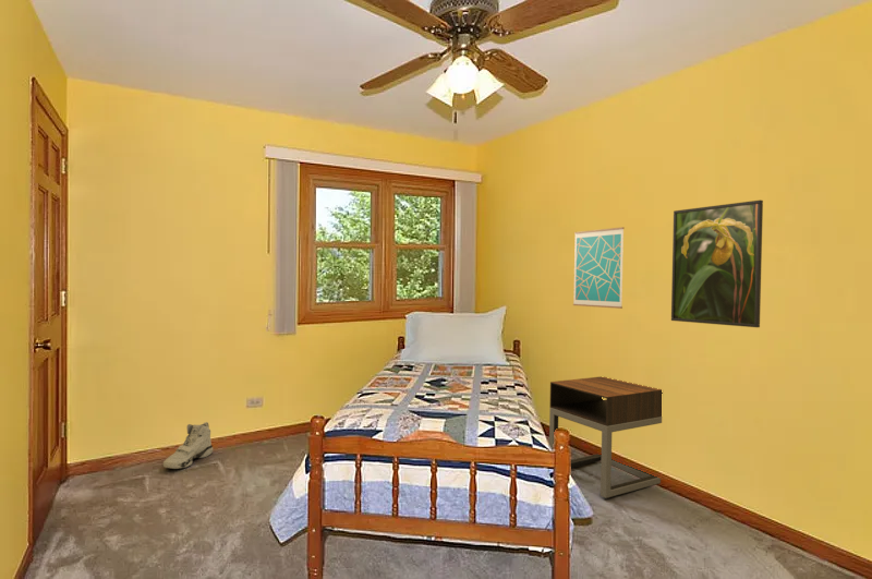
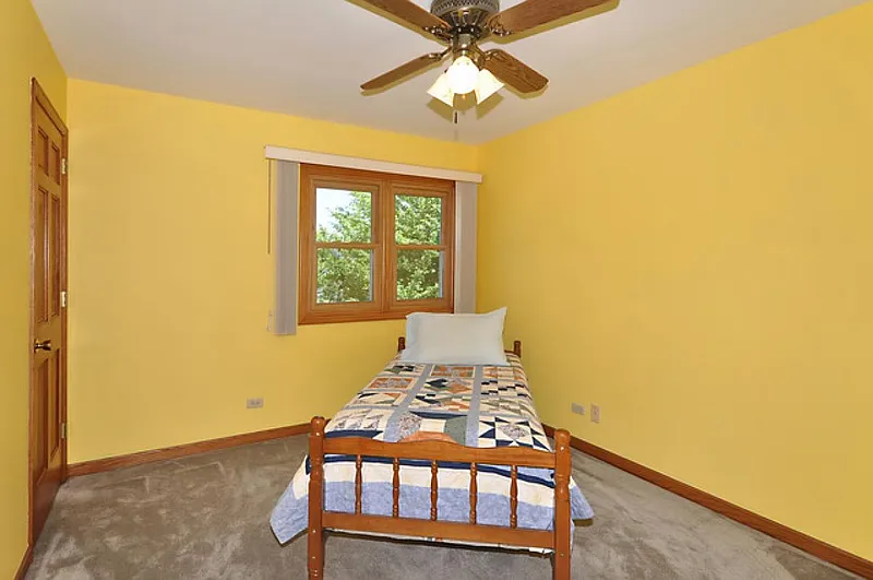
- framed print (713, 265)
- wall art (596, 268)
- sneaker (189, 444)
- nightstand (604, 431)
